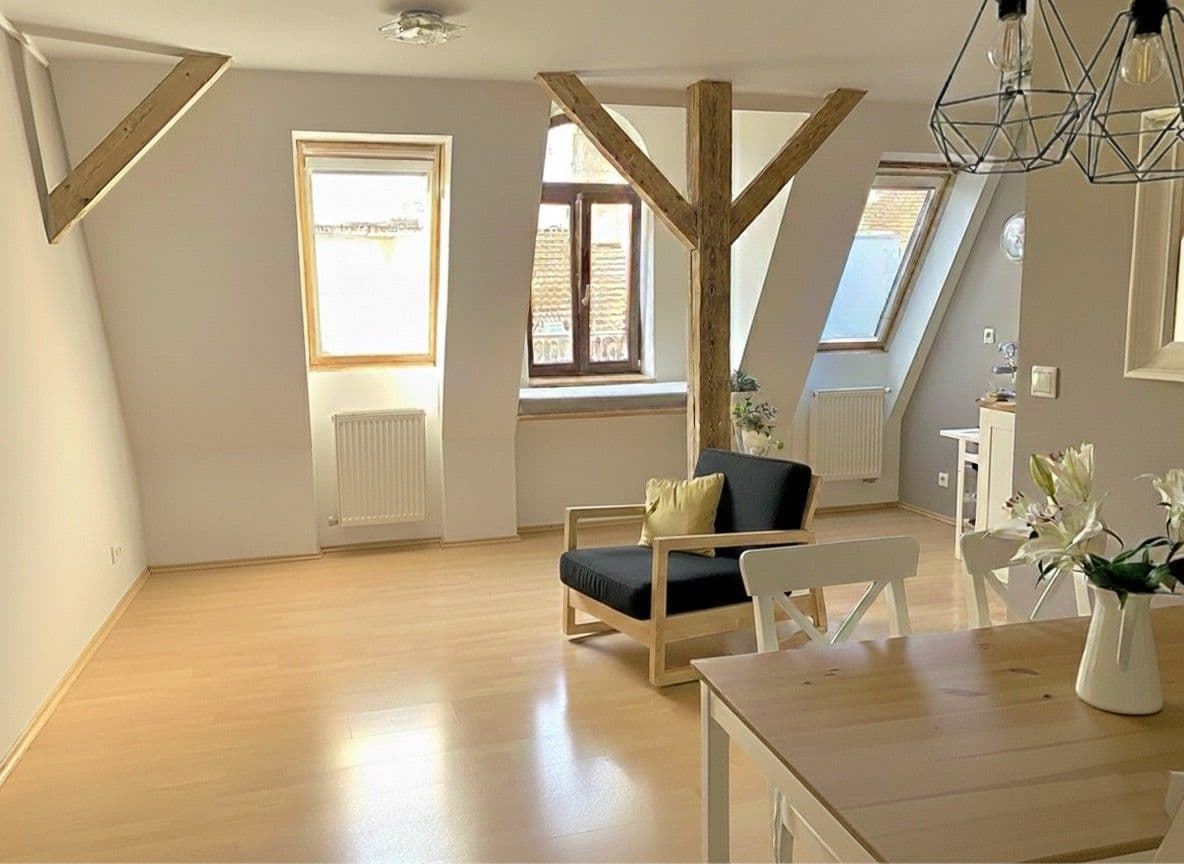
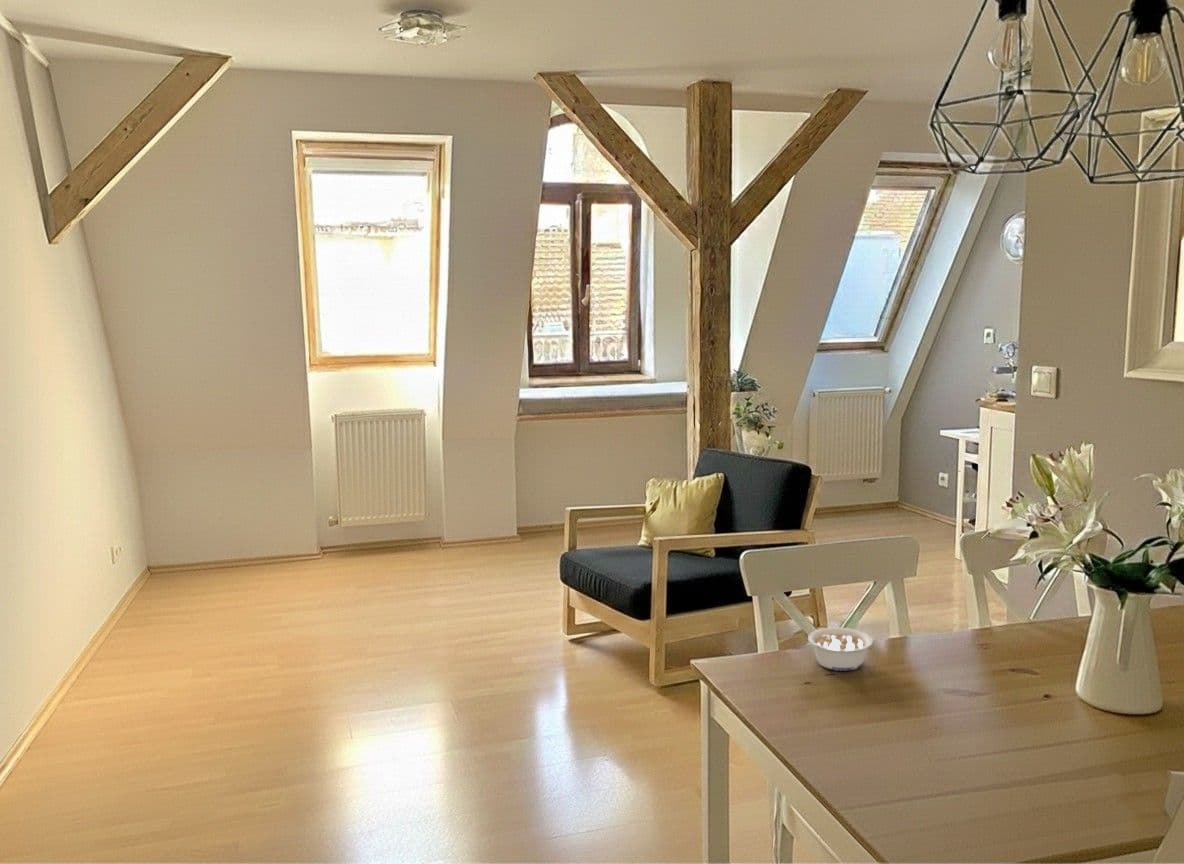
+ legume (839, 649)
